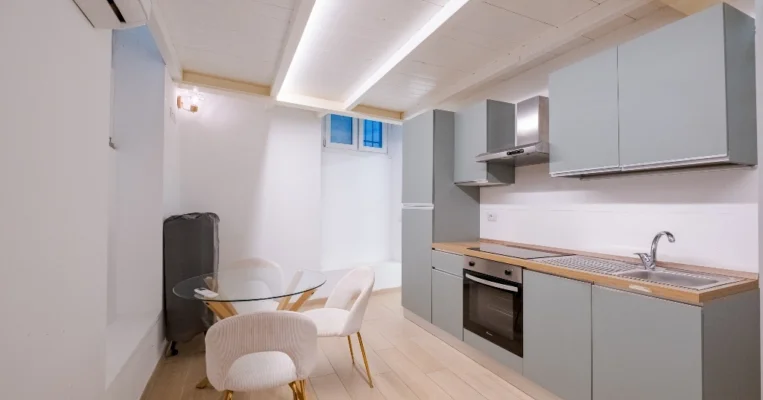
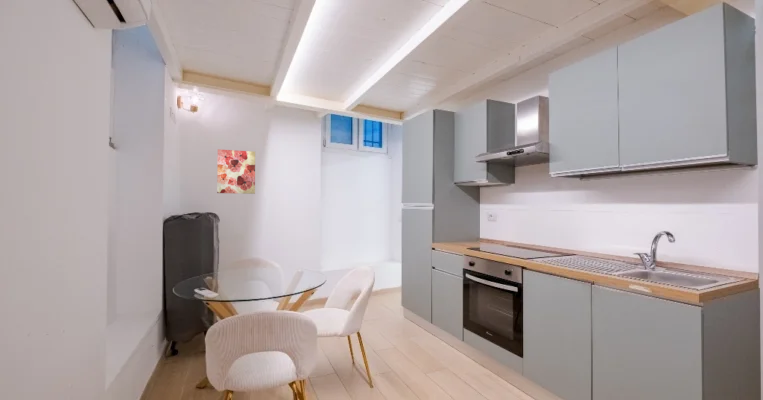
+ wall art (236, 172)
